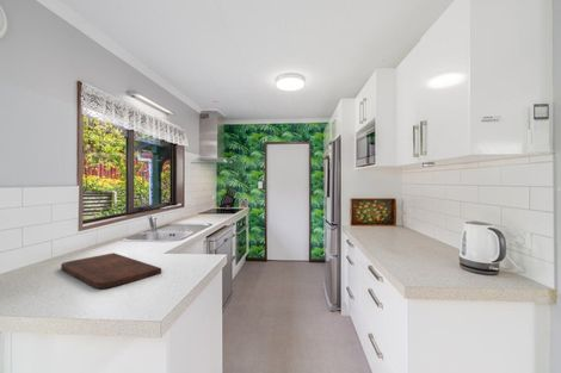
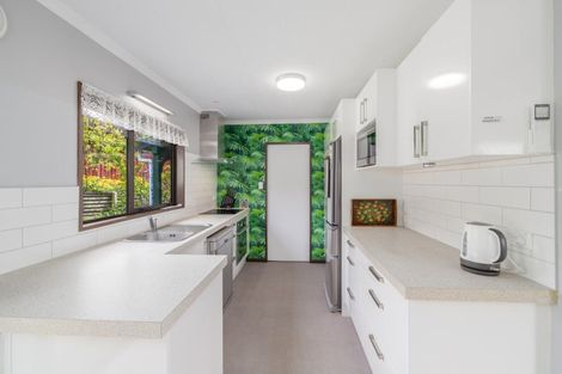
- cutting board (107, 267)
